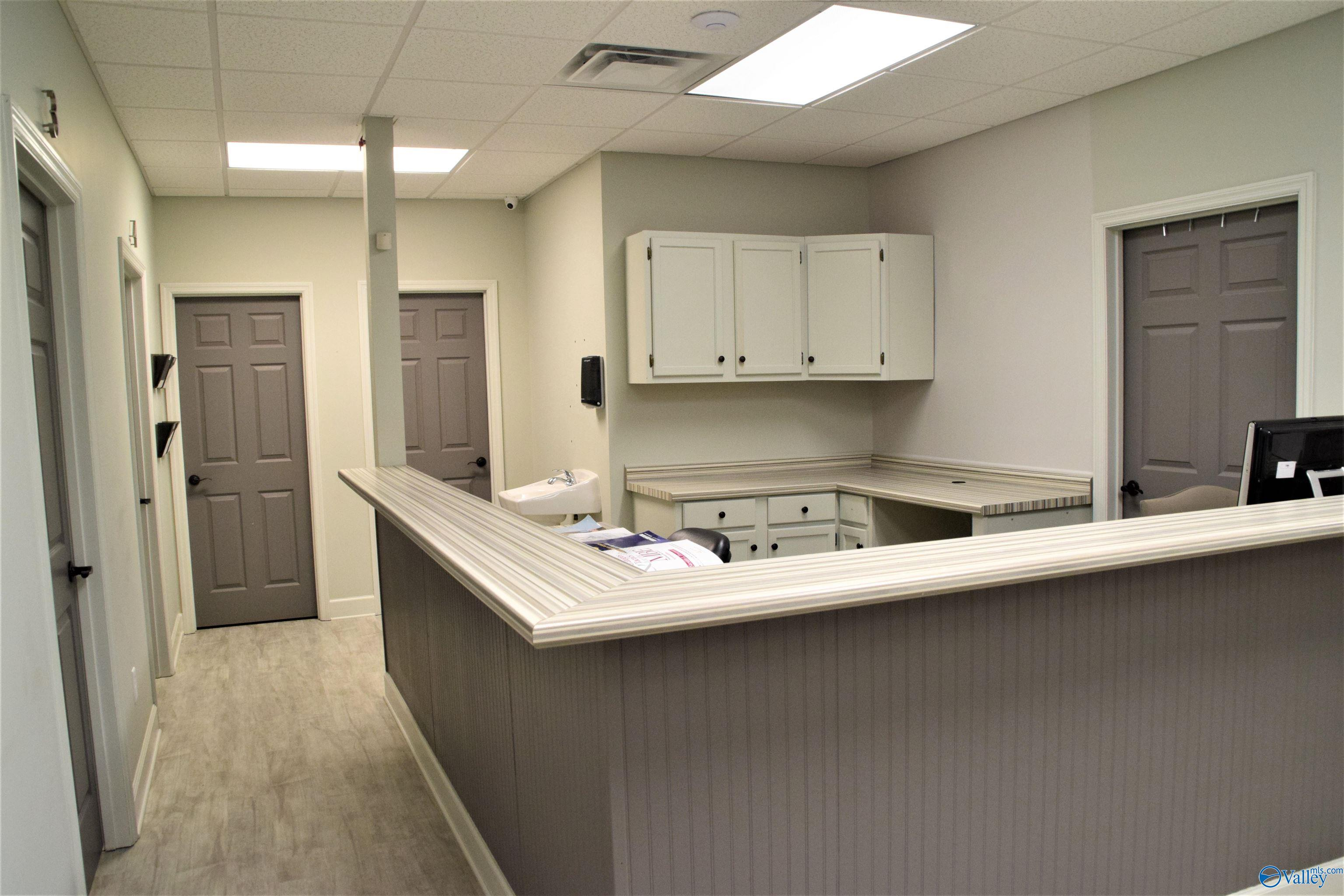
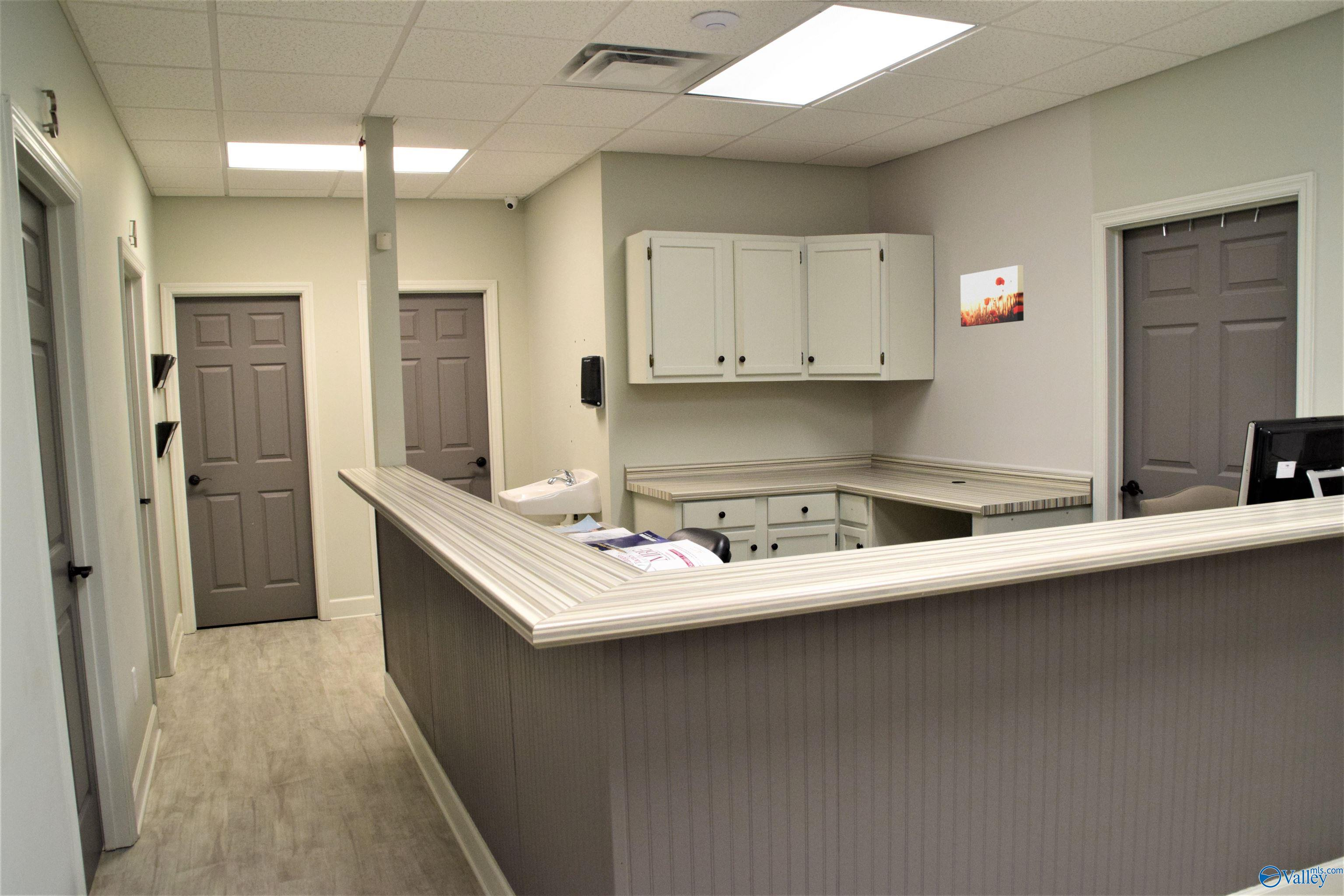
+ wall art (990, 297)
